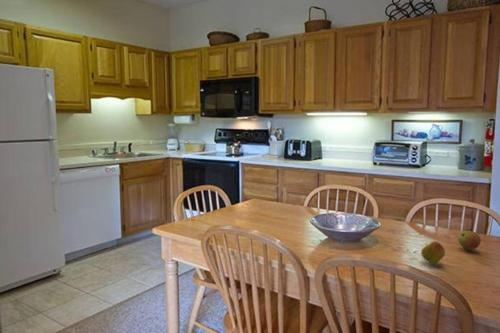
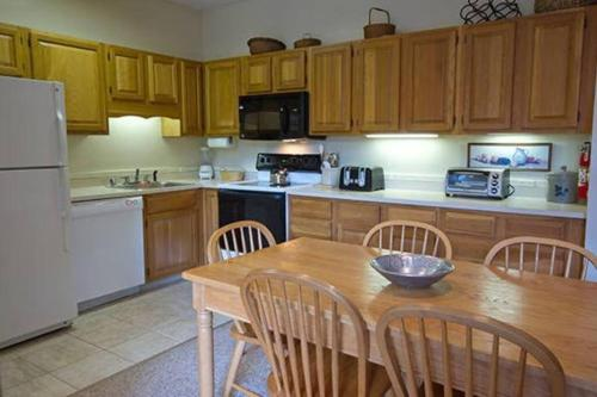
- apple (433, 252)
- apple (469, 240)
